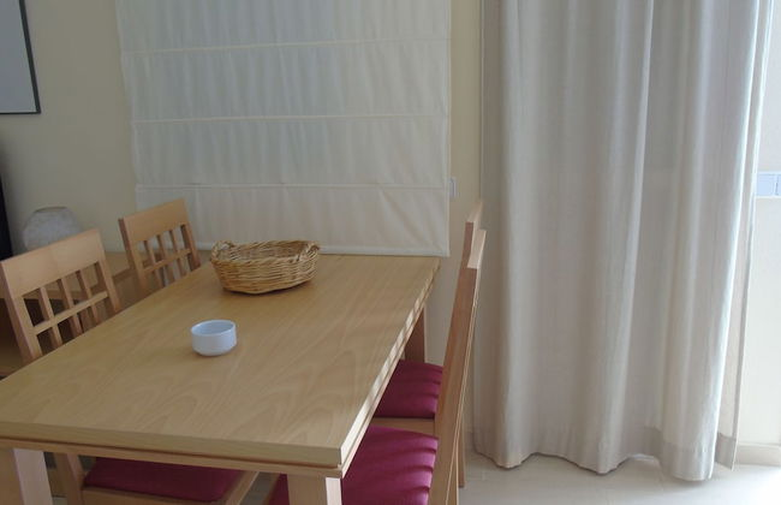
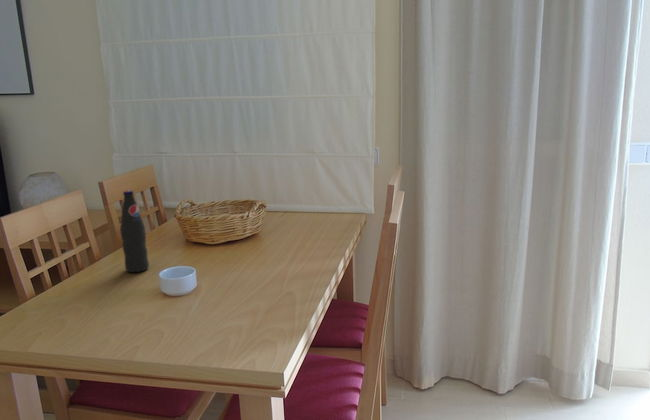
+ bottle (132, 230)
